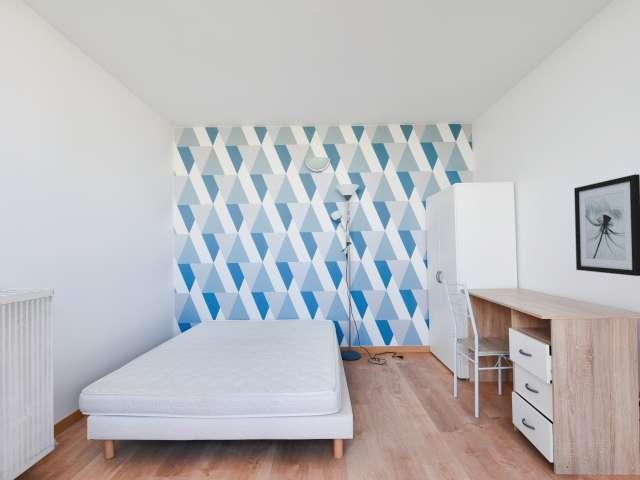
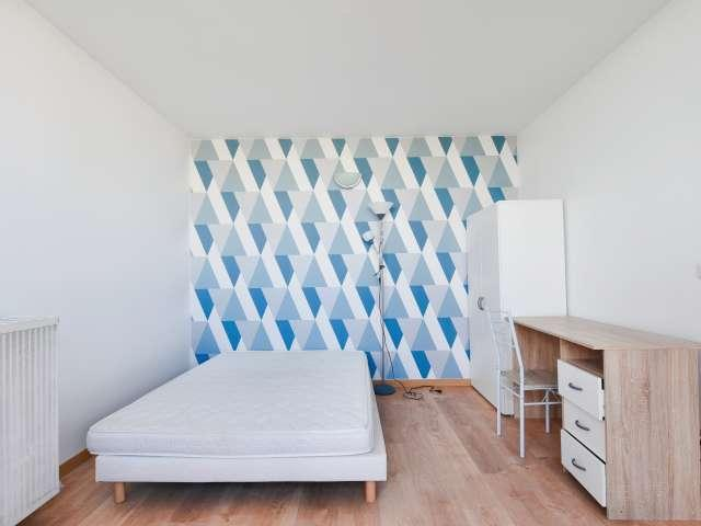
- wall art (604, 227)
